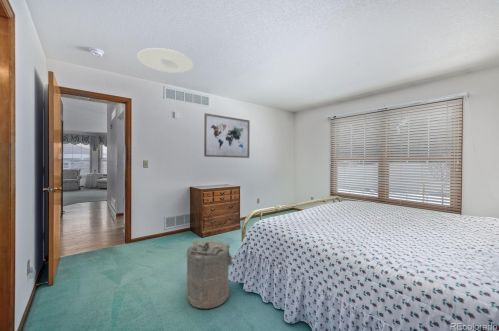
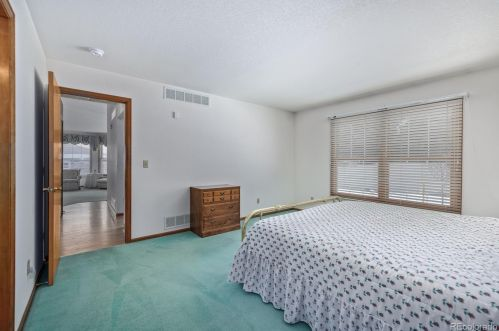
- wall art (228, 137)
- ceiling light (166, 59)
- laundry hamper (207, 268)
